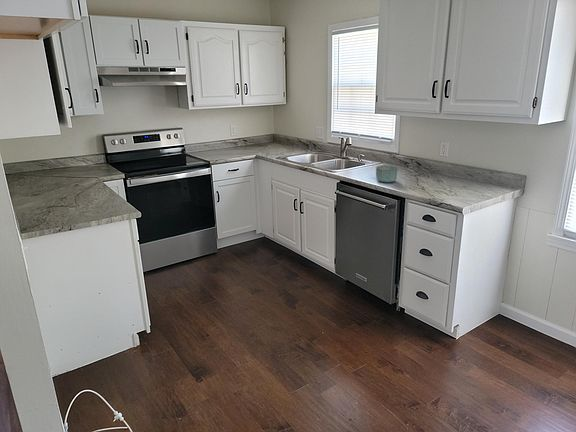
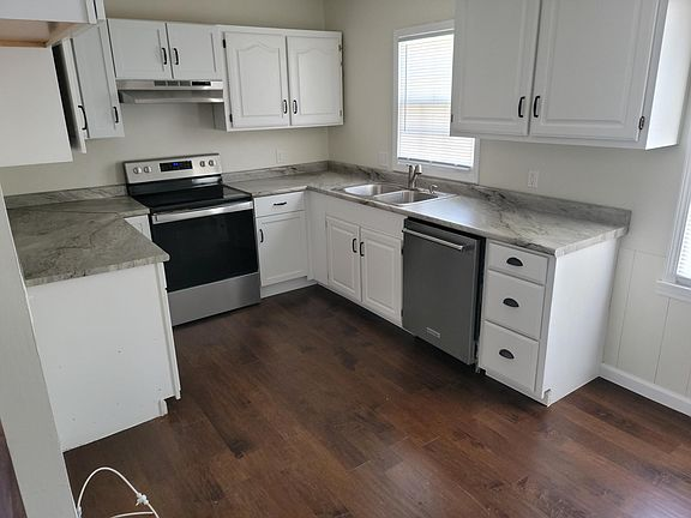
- bowl (386, 174)
